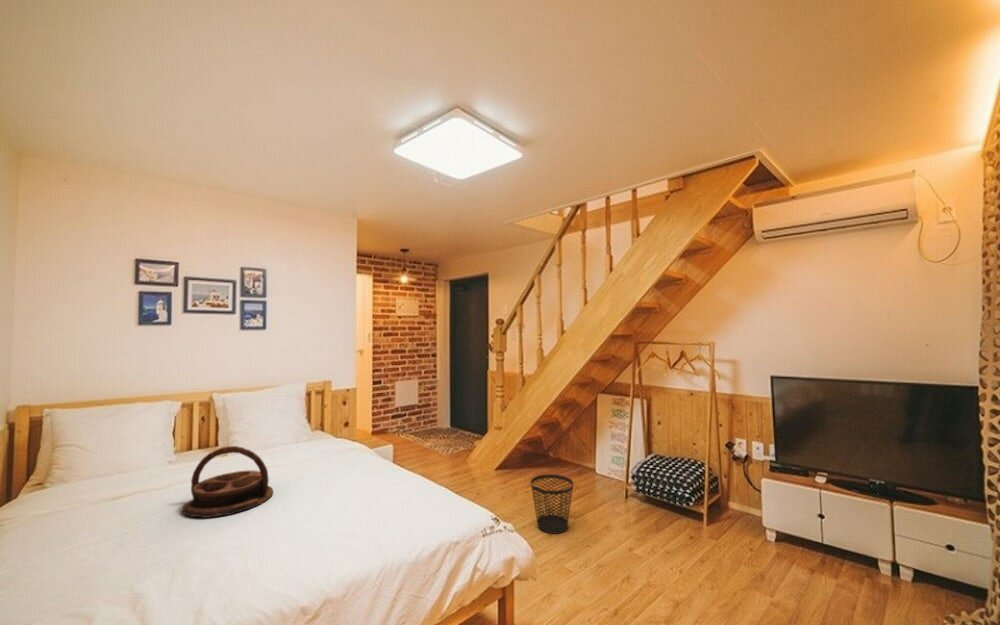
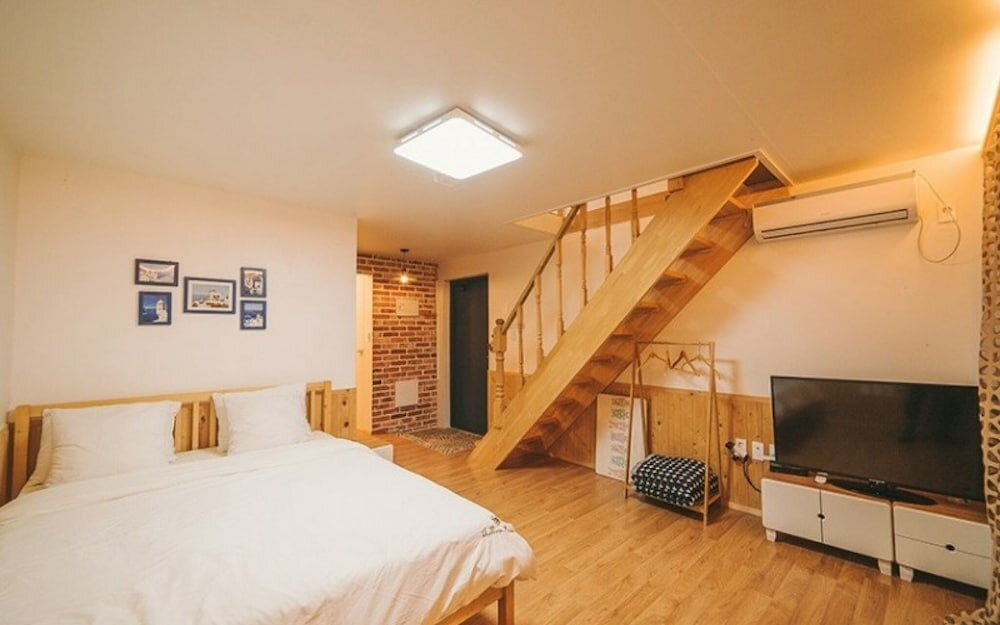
- serving tray (230, 473)
- wastebasket (552, 504)
